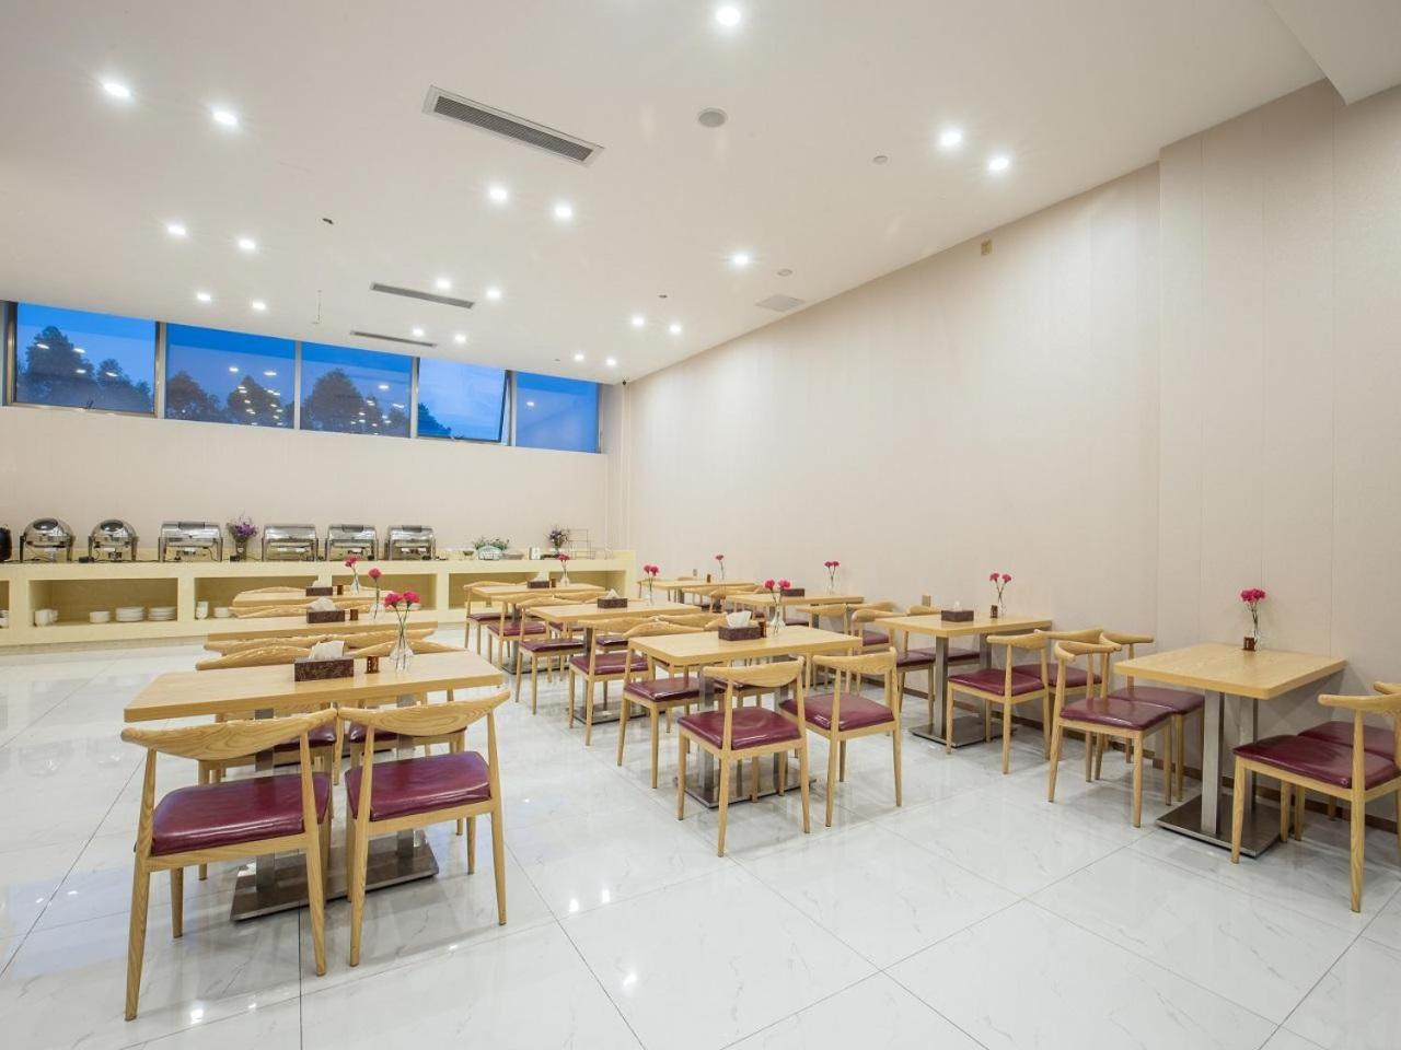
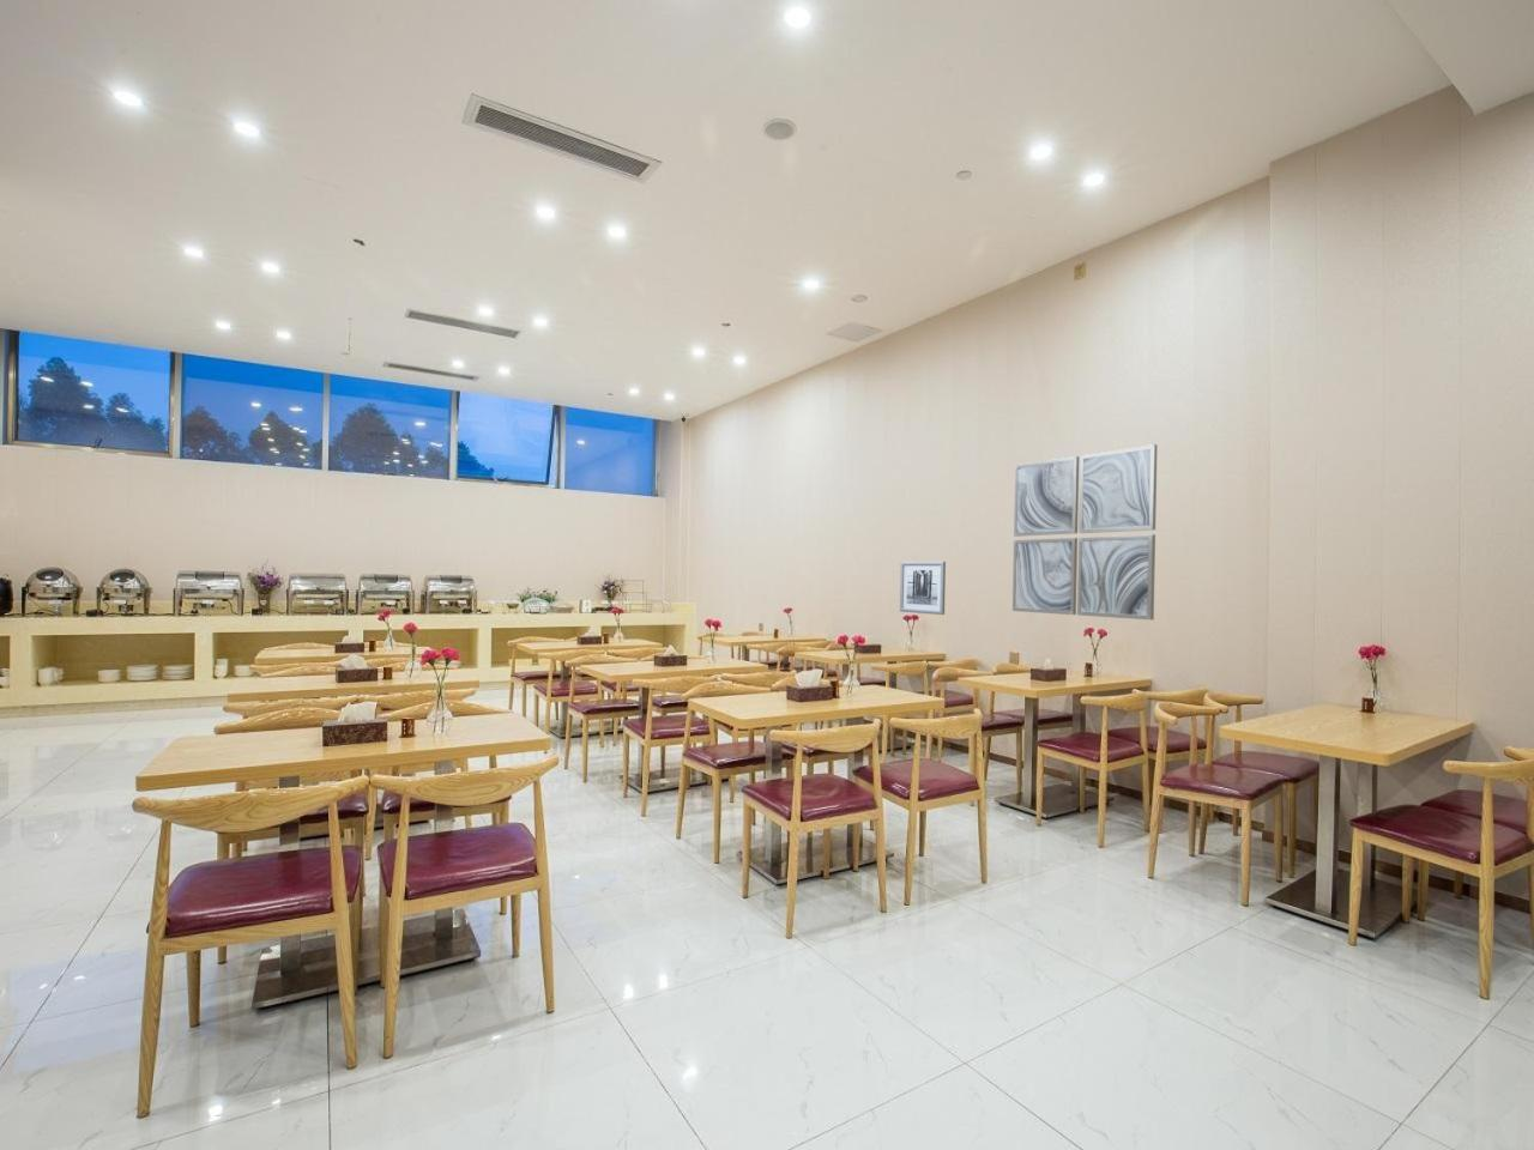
+ wall art (922, 587)
+ wall art (1079, 538)
